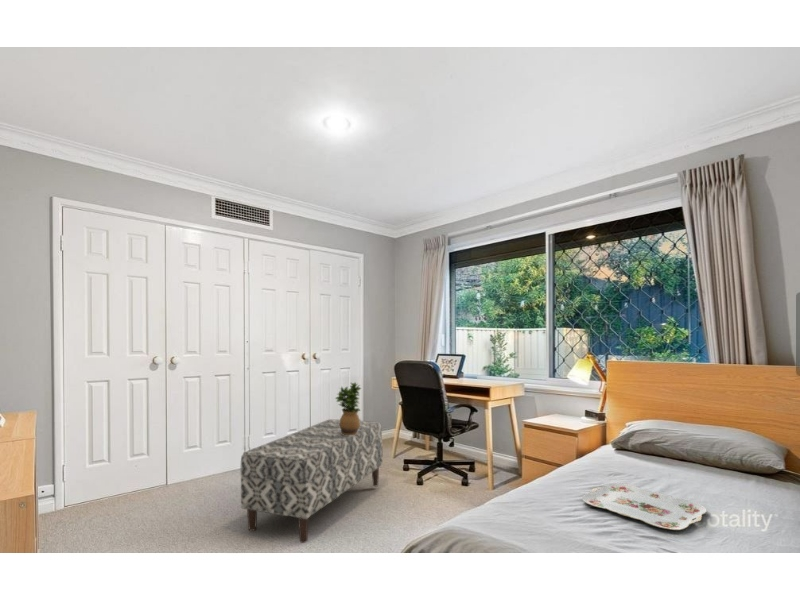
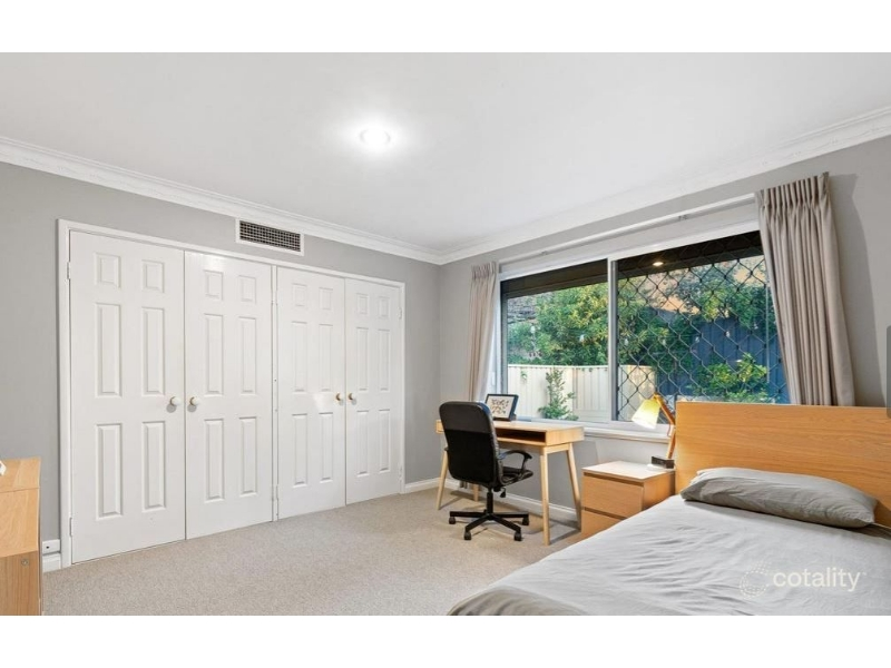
- potted plant (346, 407)
- serving tray (641, 504)
- bench (320, 470)
